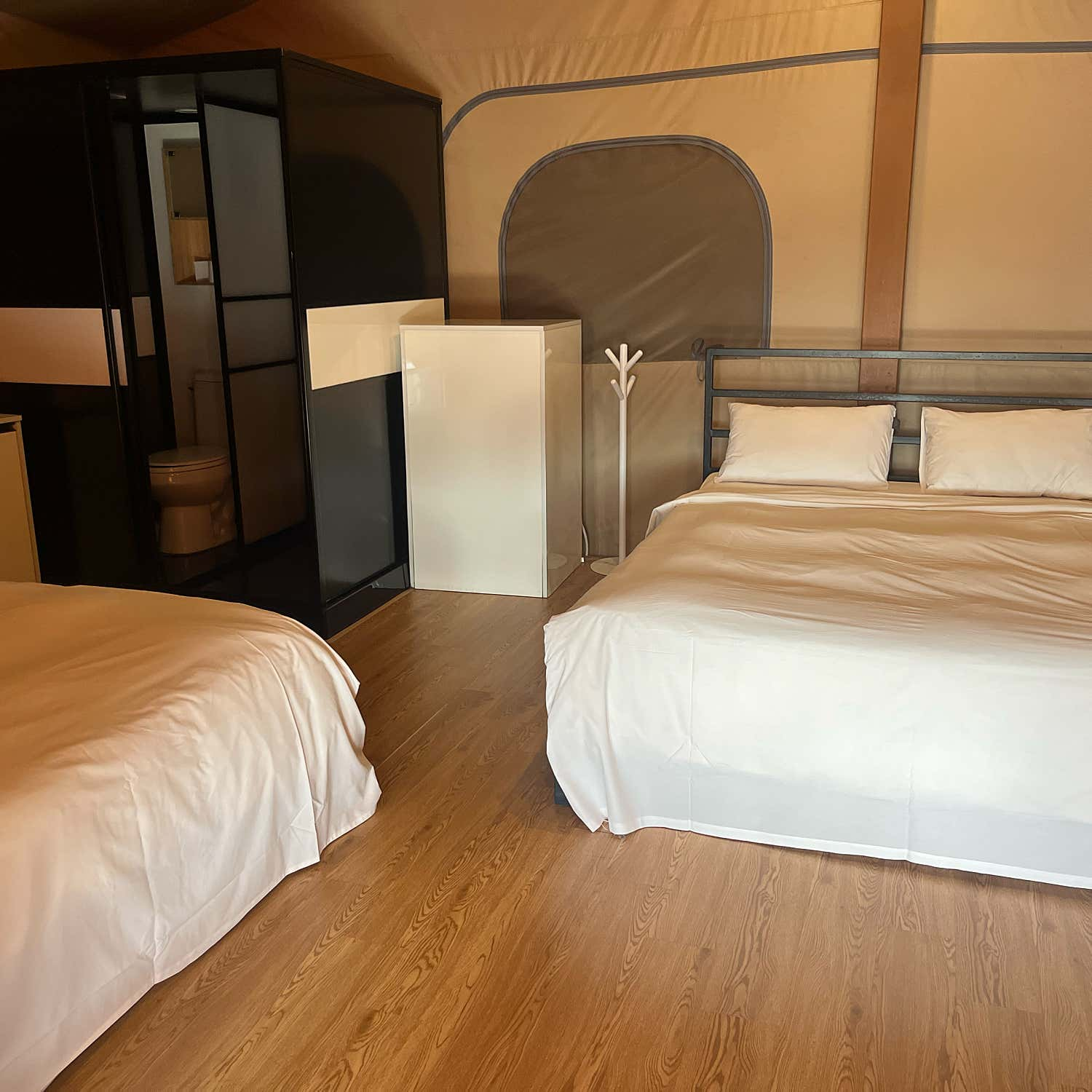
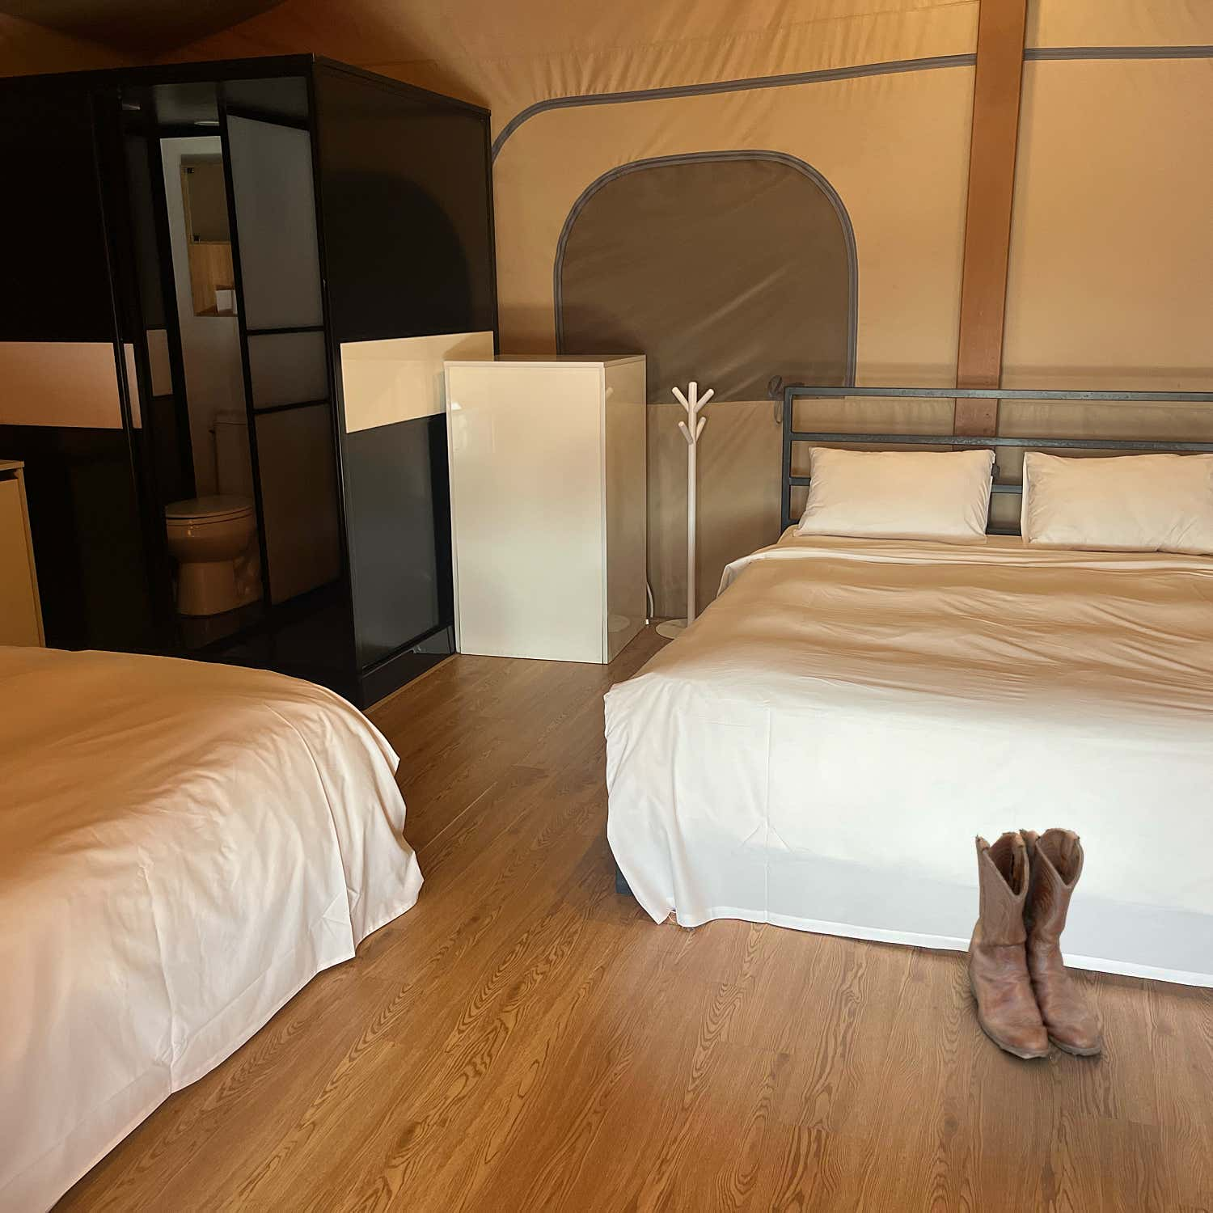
+ boots (1036, 931)
